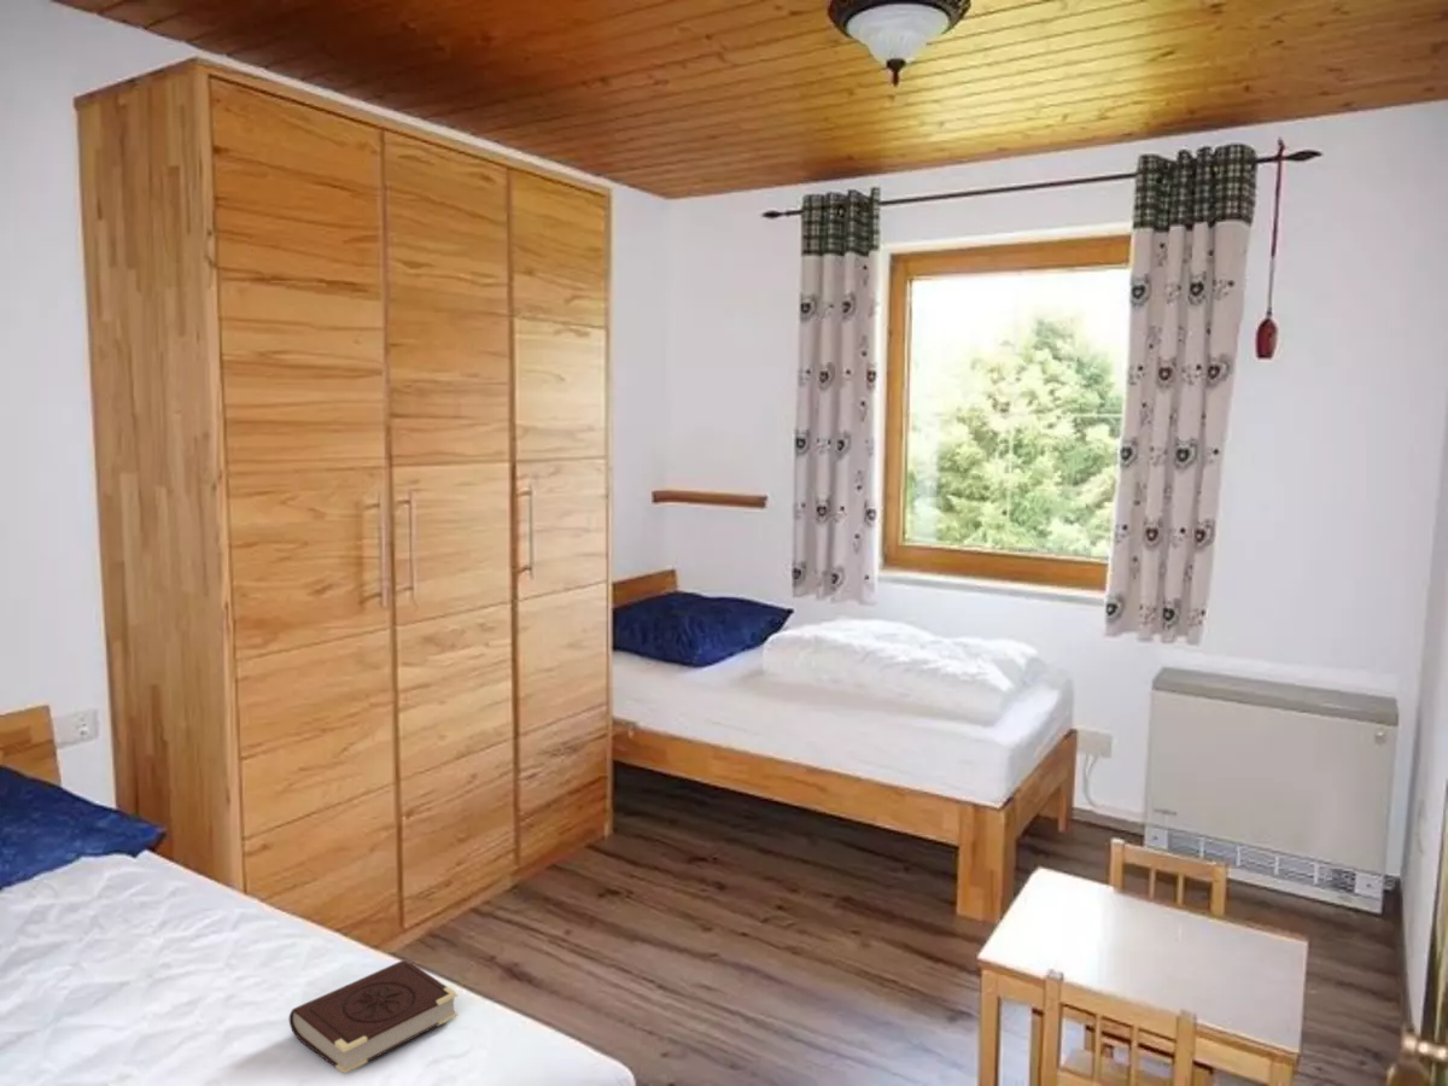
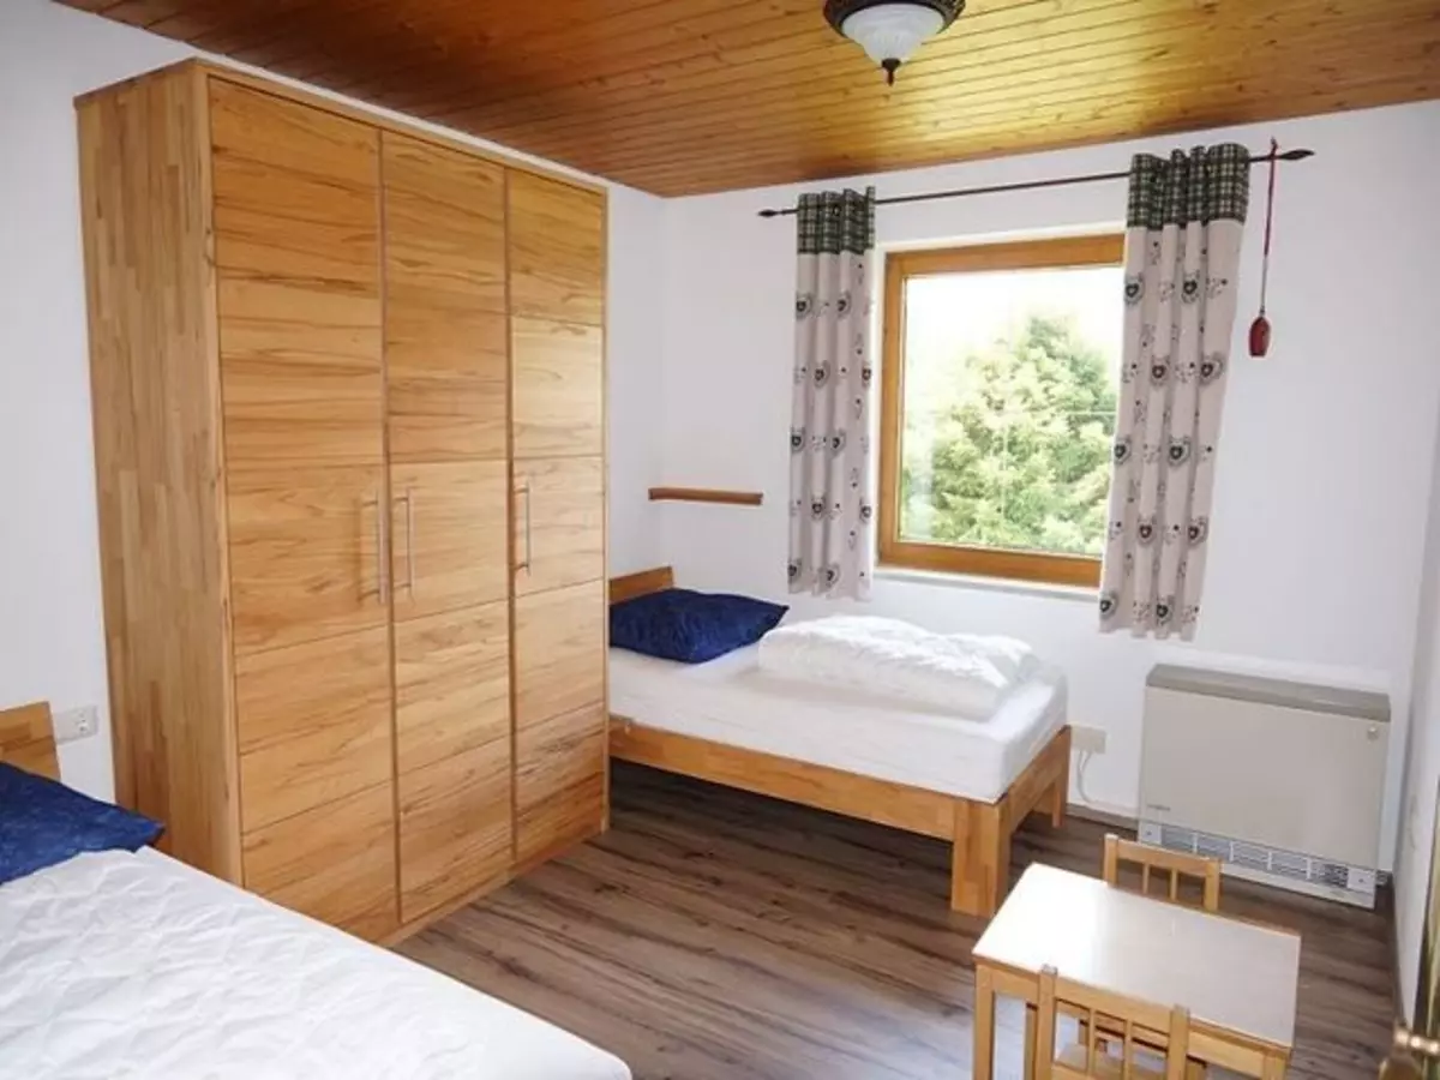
- book (374, 1010)
